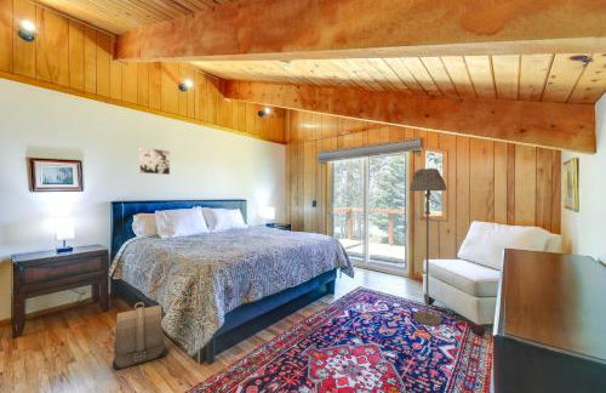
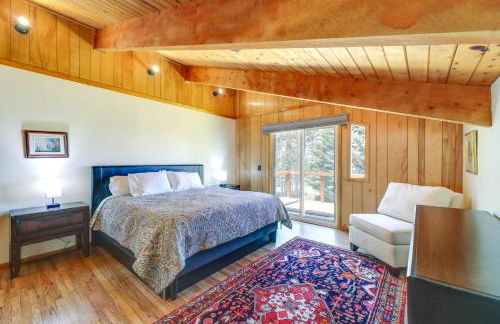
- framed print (154, 161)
- backpack (139, 332)
- floor lamp (427, 244)
